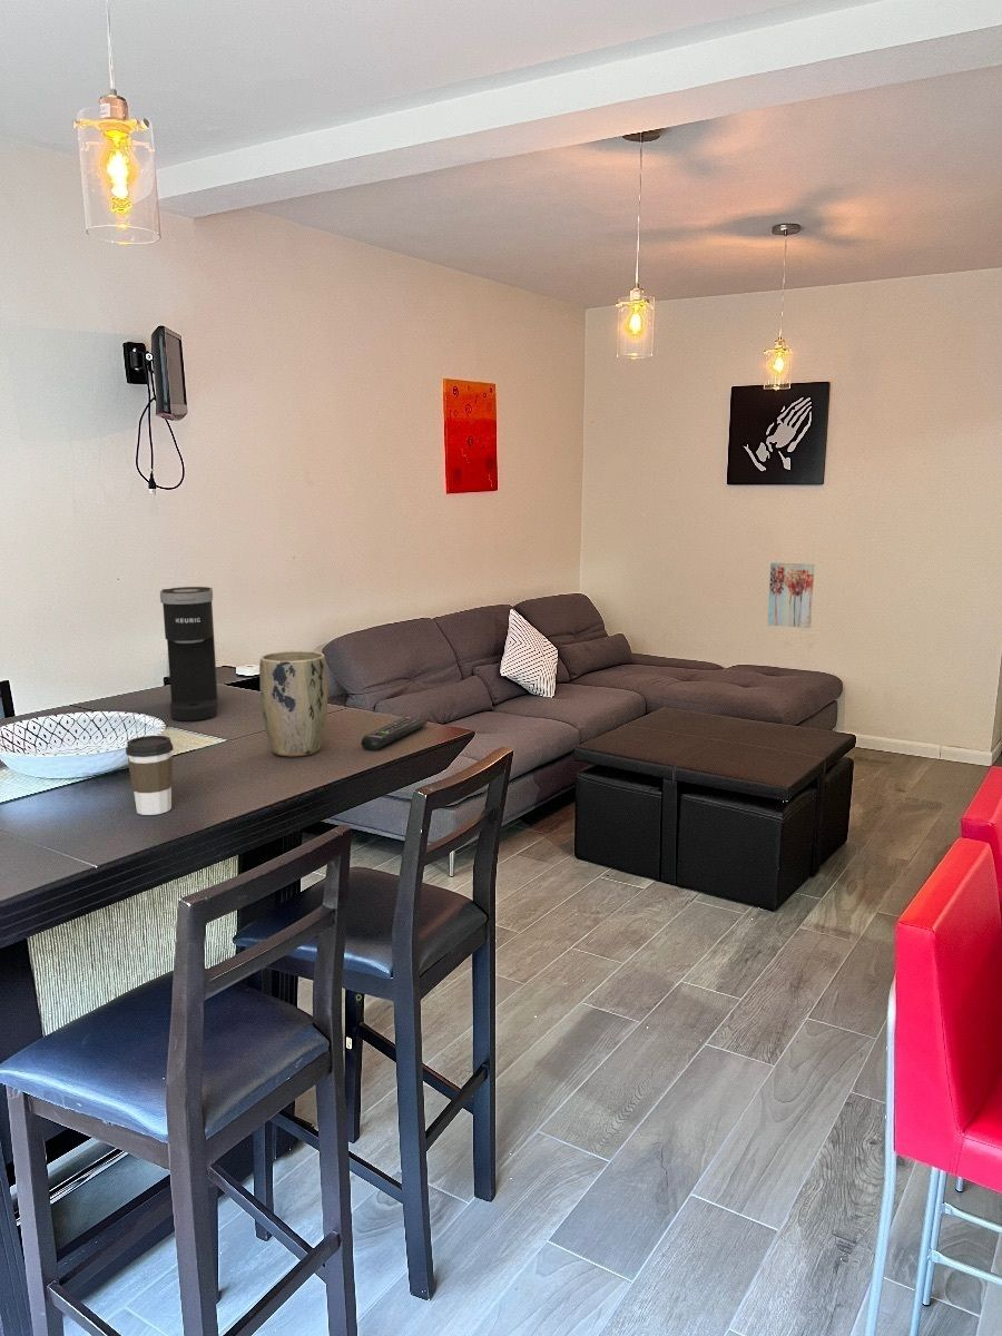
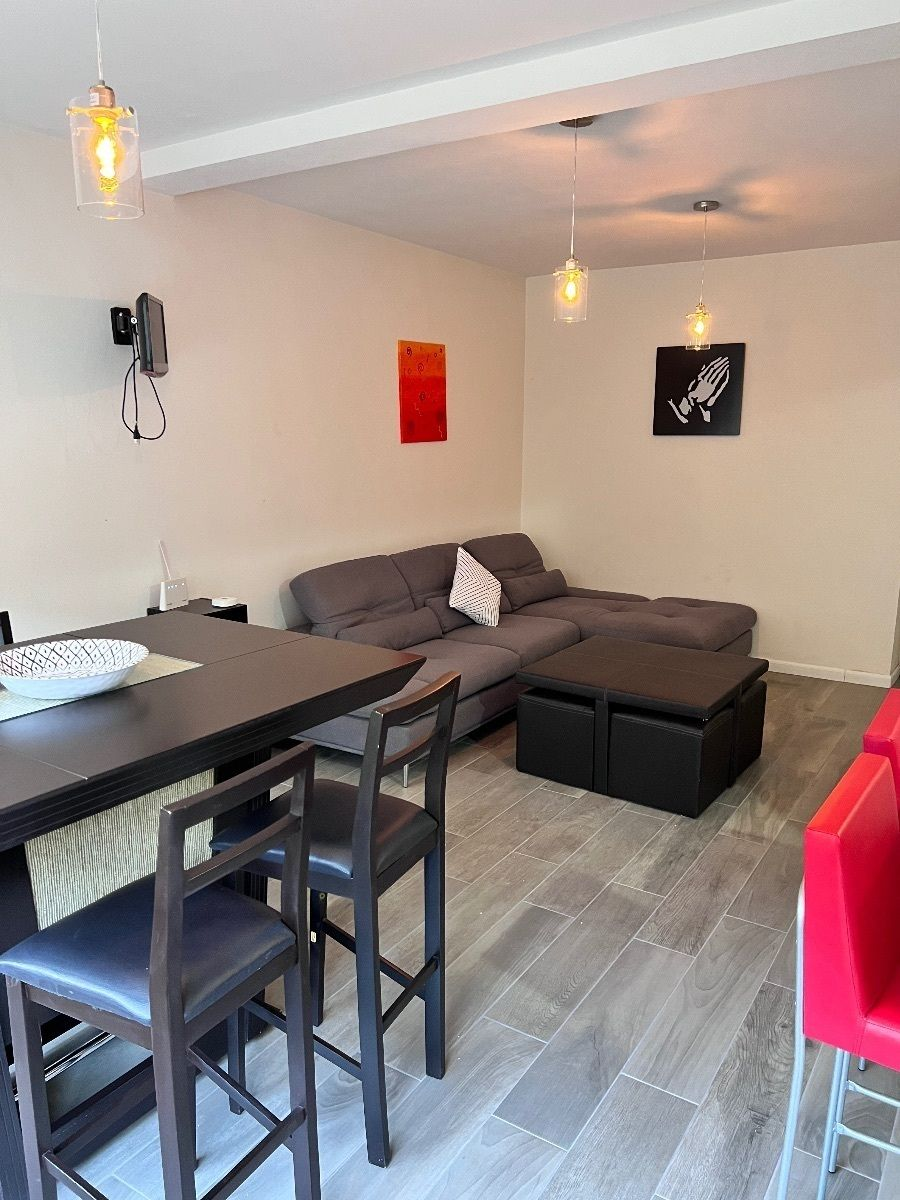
- coffee cup (151, 775)
- plant pot (294, 704)
- wall art (790, 595)
- remote control (395, 731)
- coffee maker (190, 648)
